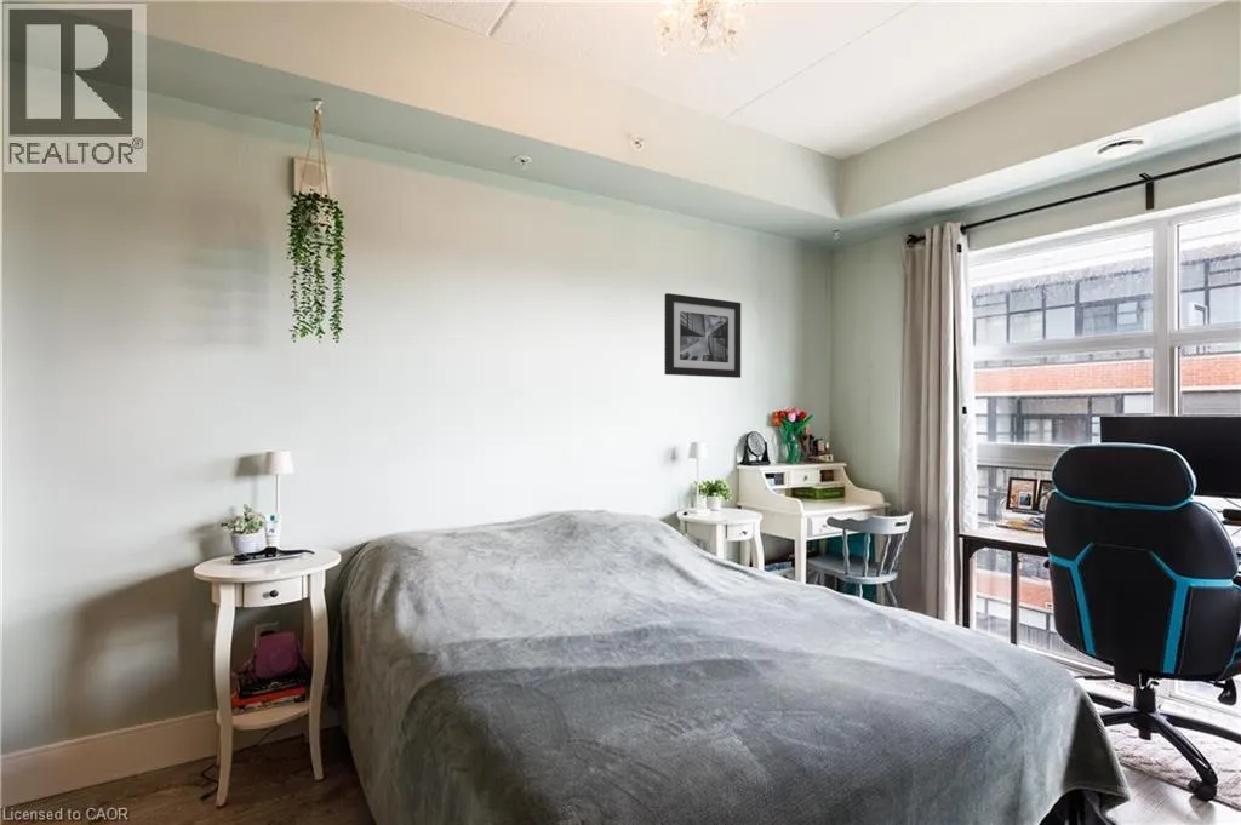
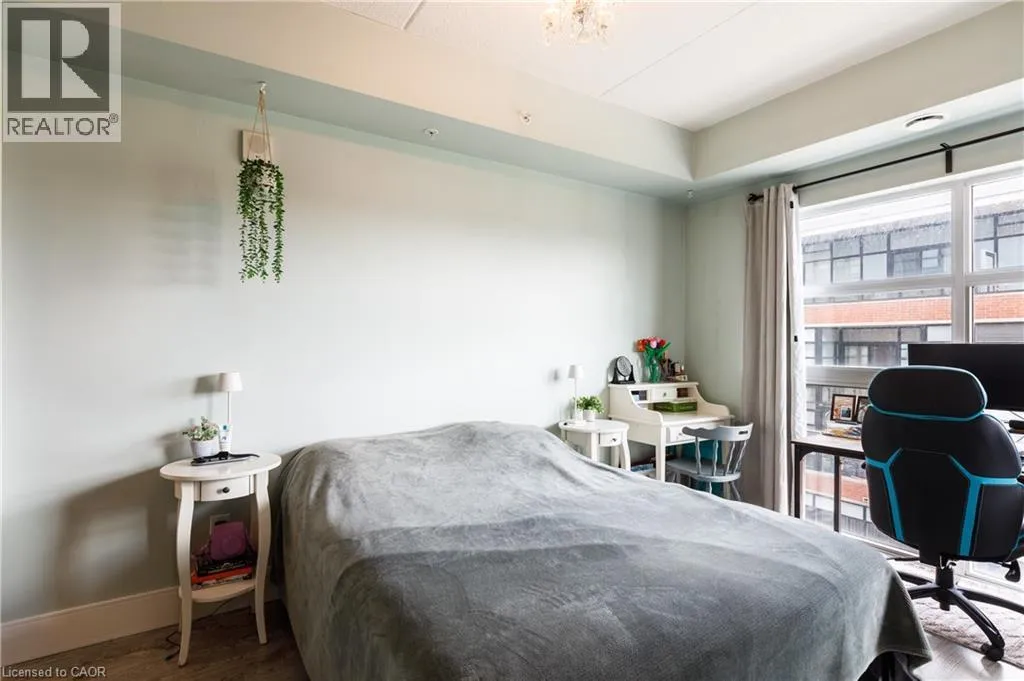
- wall art (704, 337)
